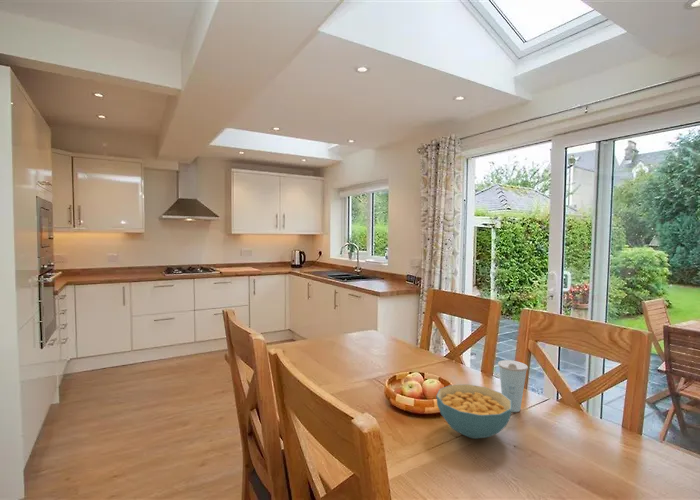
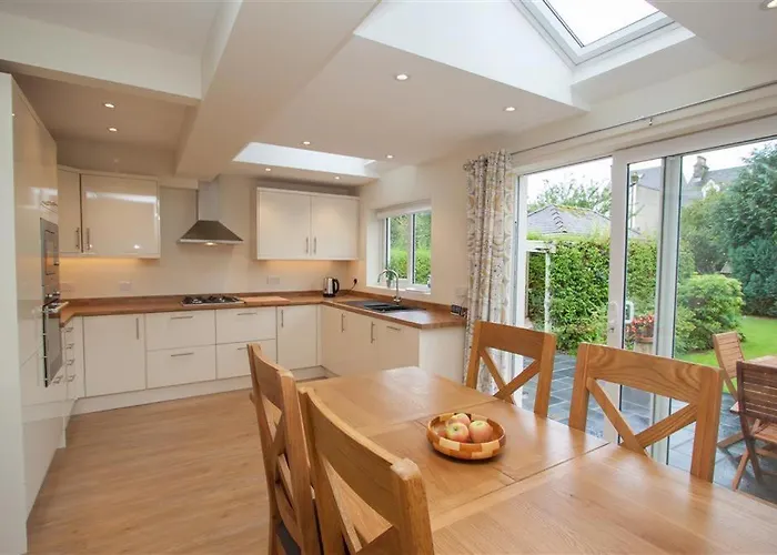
- cereal bowl (472, 415)
- cup (512, 384)
